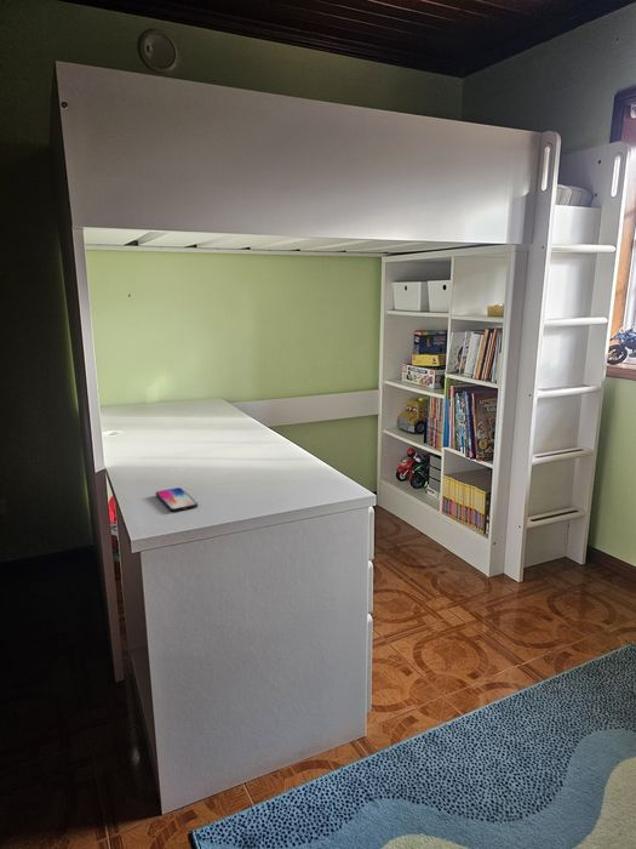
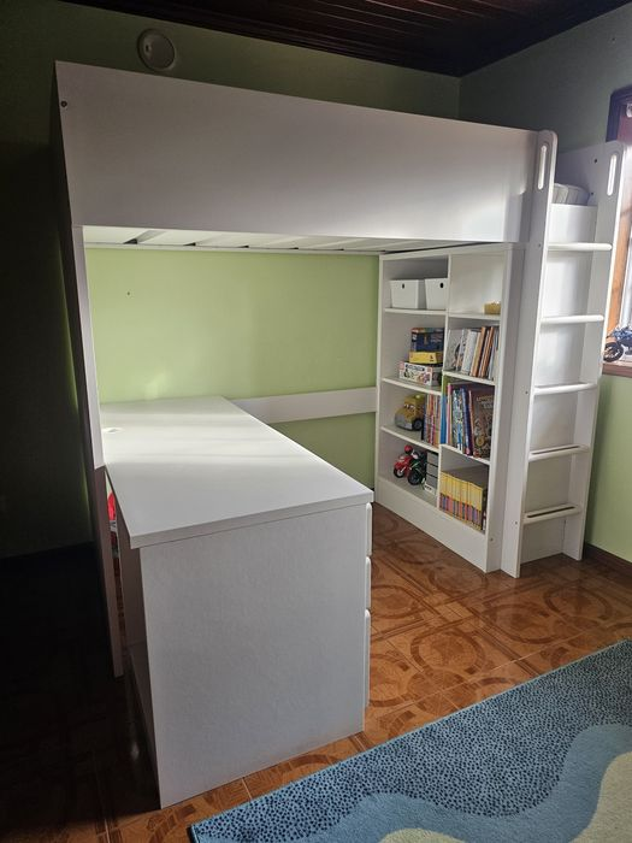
- smartphone (176, 498)
